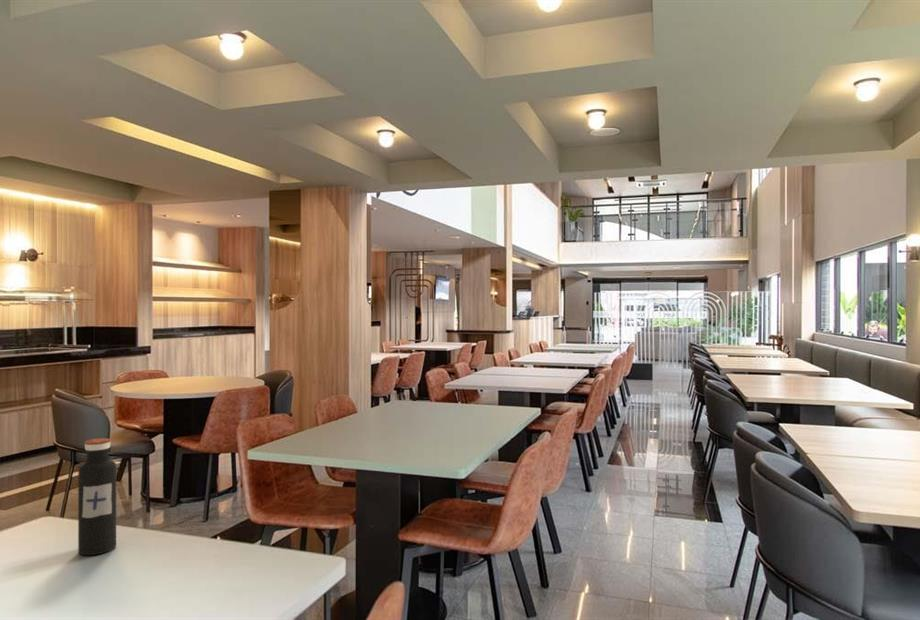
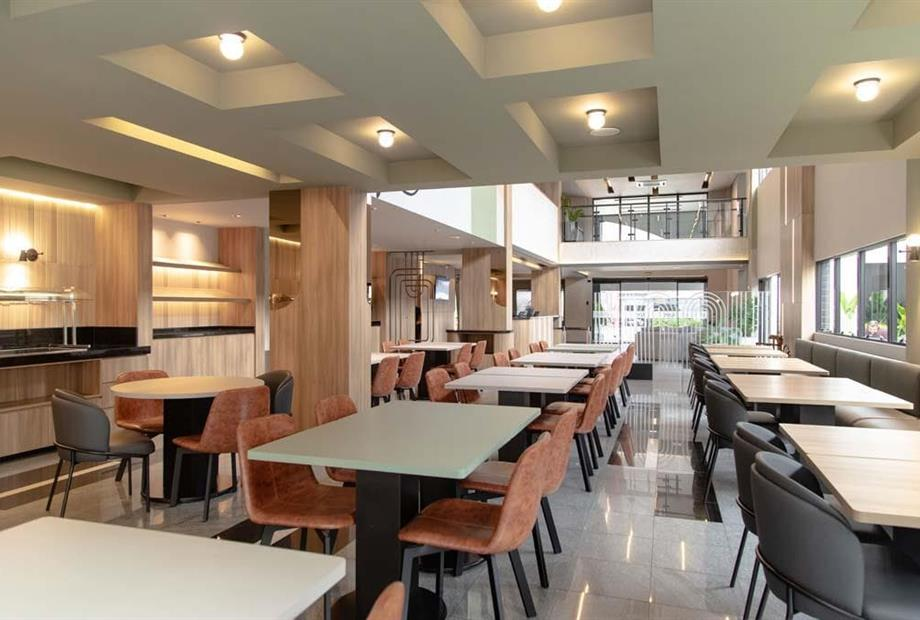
- water bottle (97, 494)
